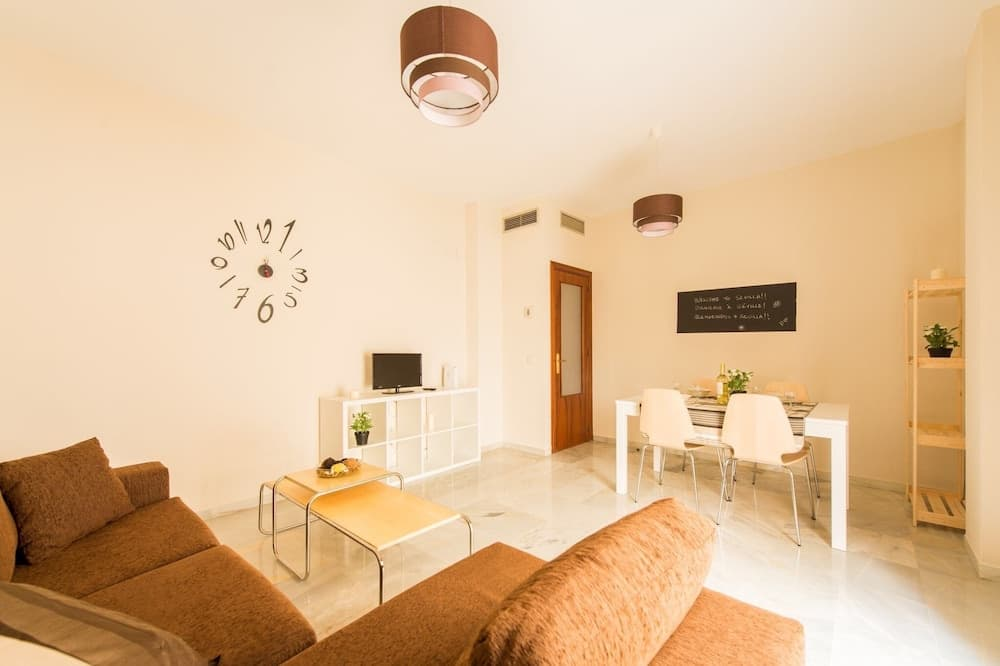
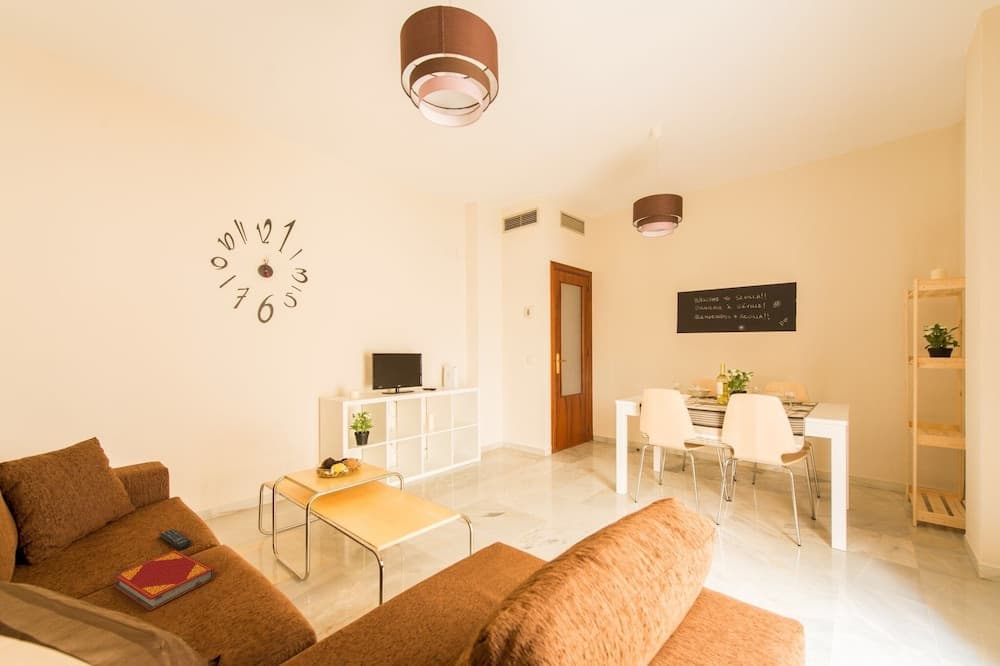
+ remote control (174, 538)
+ hardback book (164, 577)
